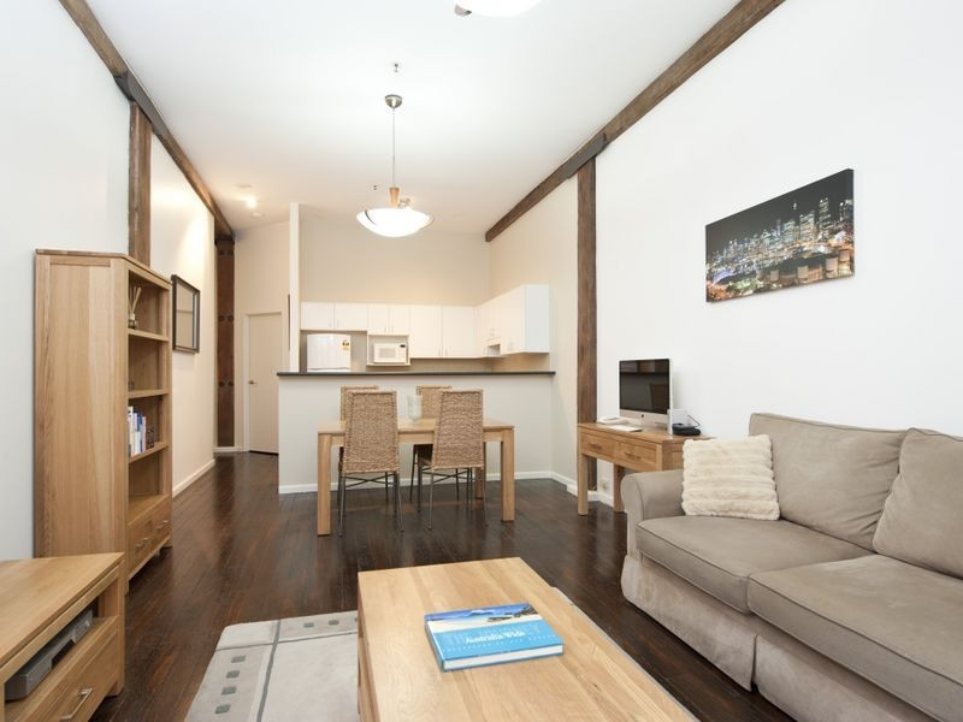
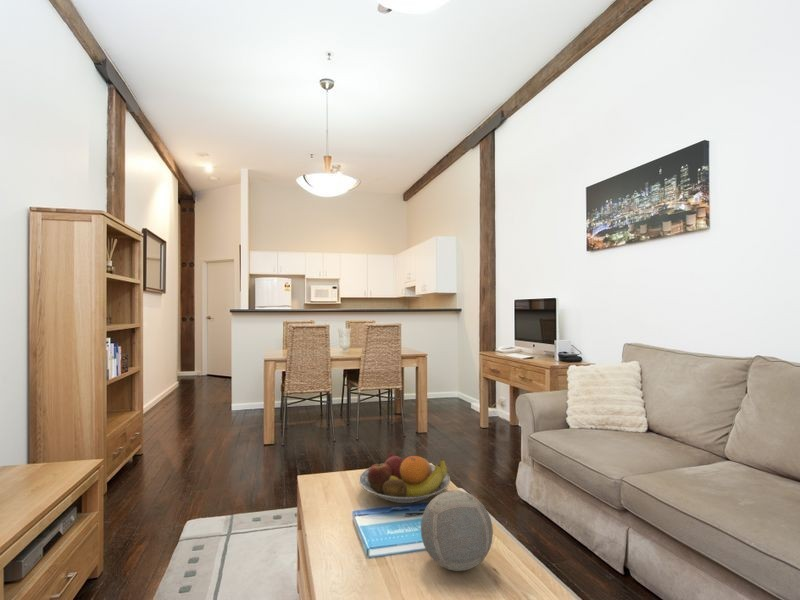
+ fruit bowl (404, 474)
+ decorative orb (456, 529)
